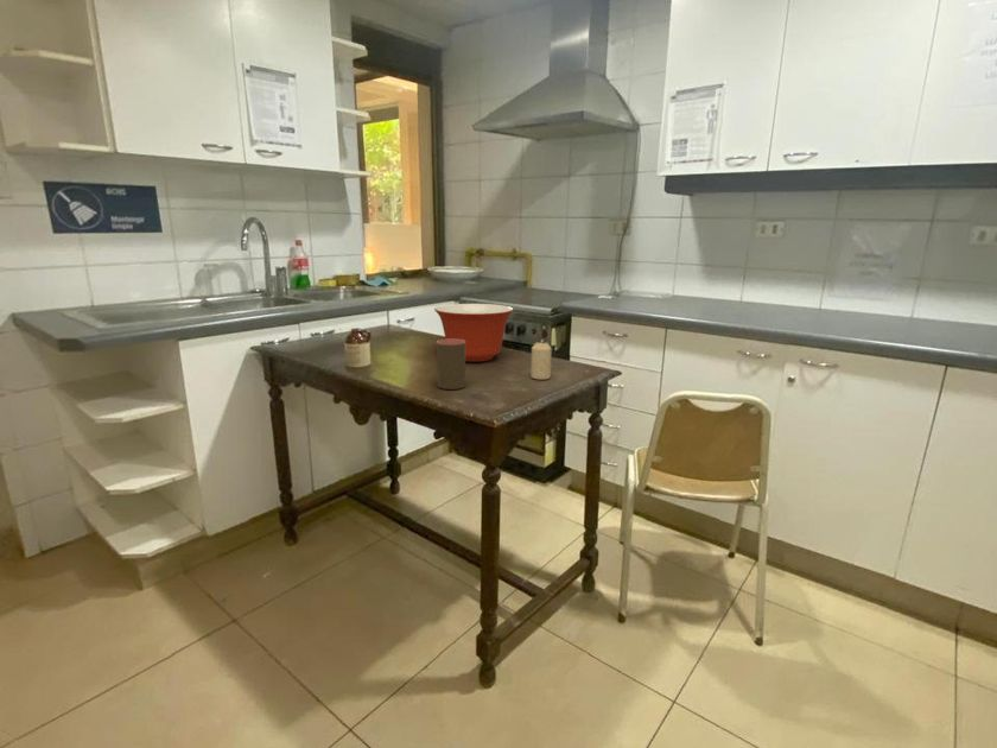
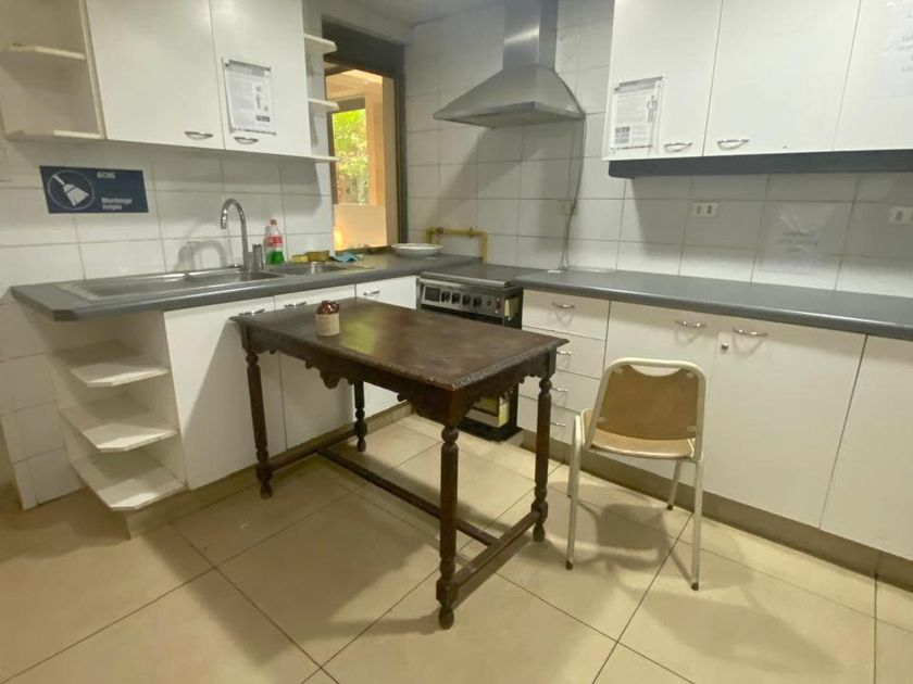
- cup (451, 363)
- candle (540, 360)
- mixing bowl (474, 332)
